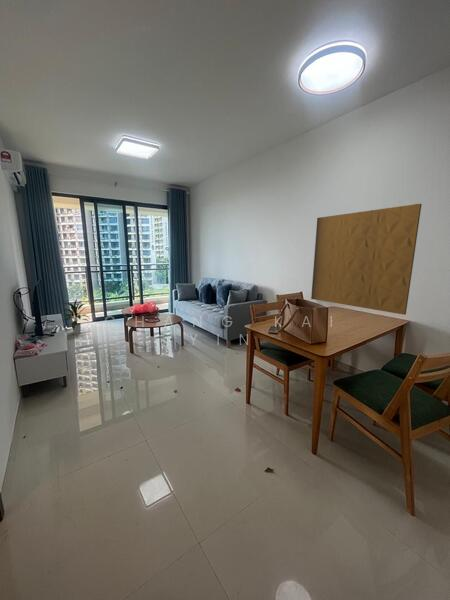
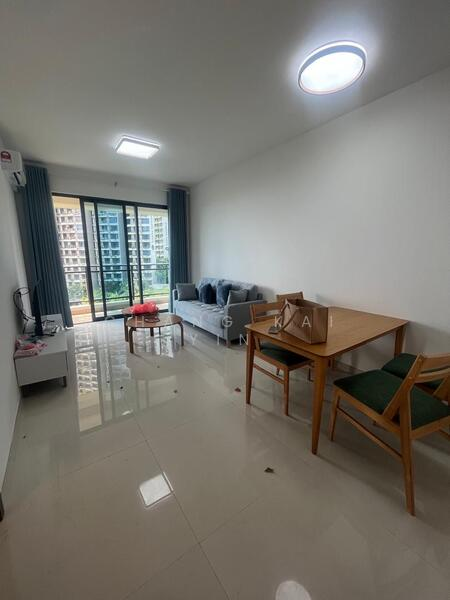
- wall panel (356, 260)
- indoor plant (74, 316)
